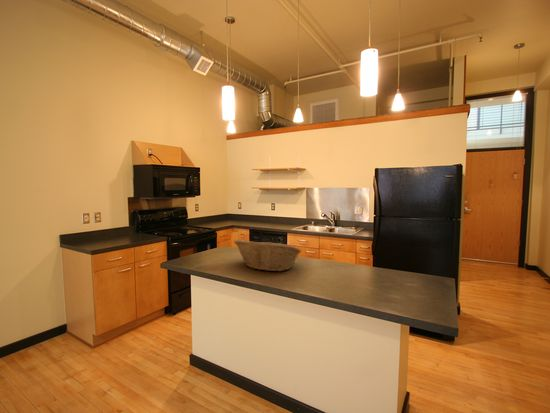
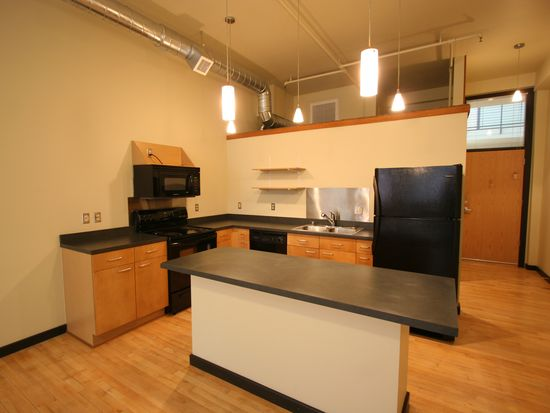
- fruit basket (267, 251)
